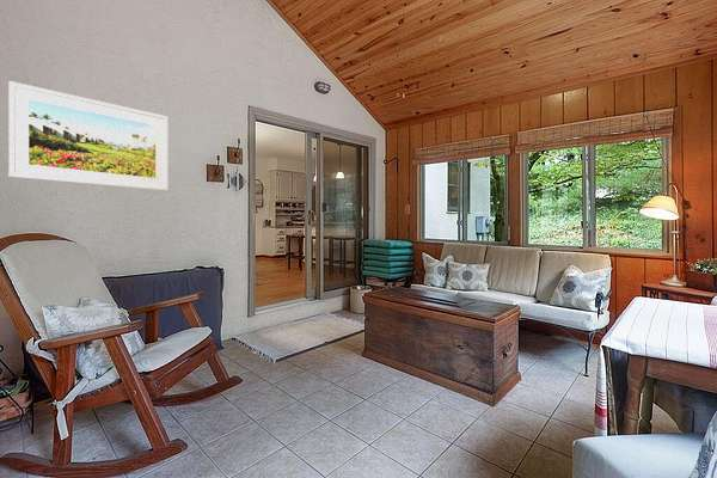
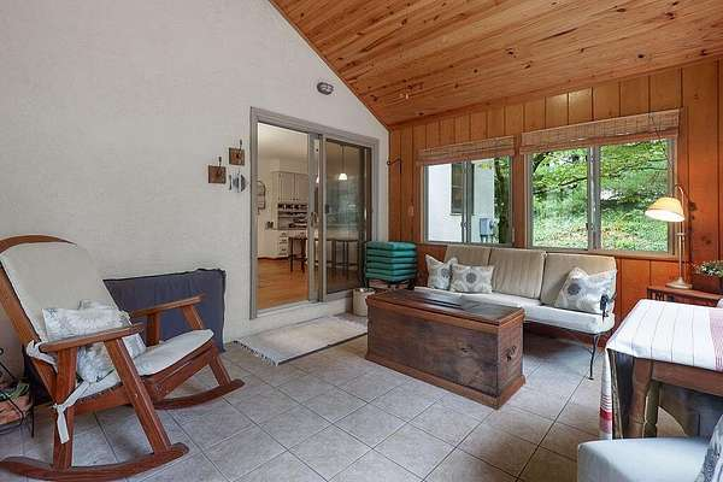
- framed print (98, 142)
